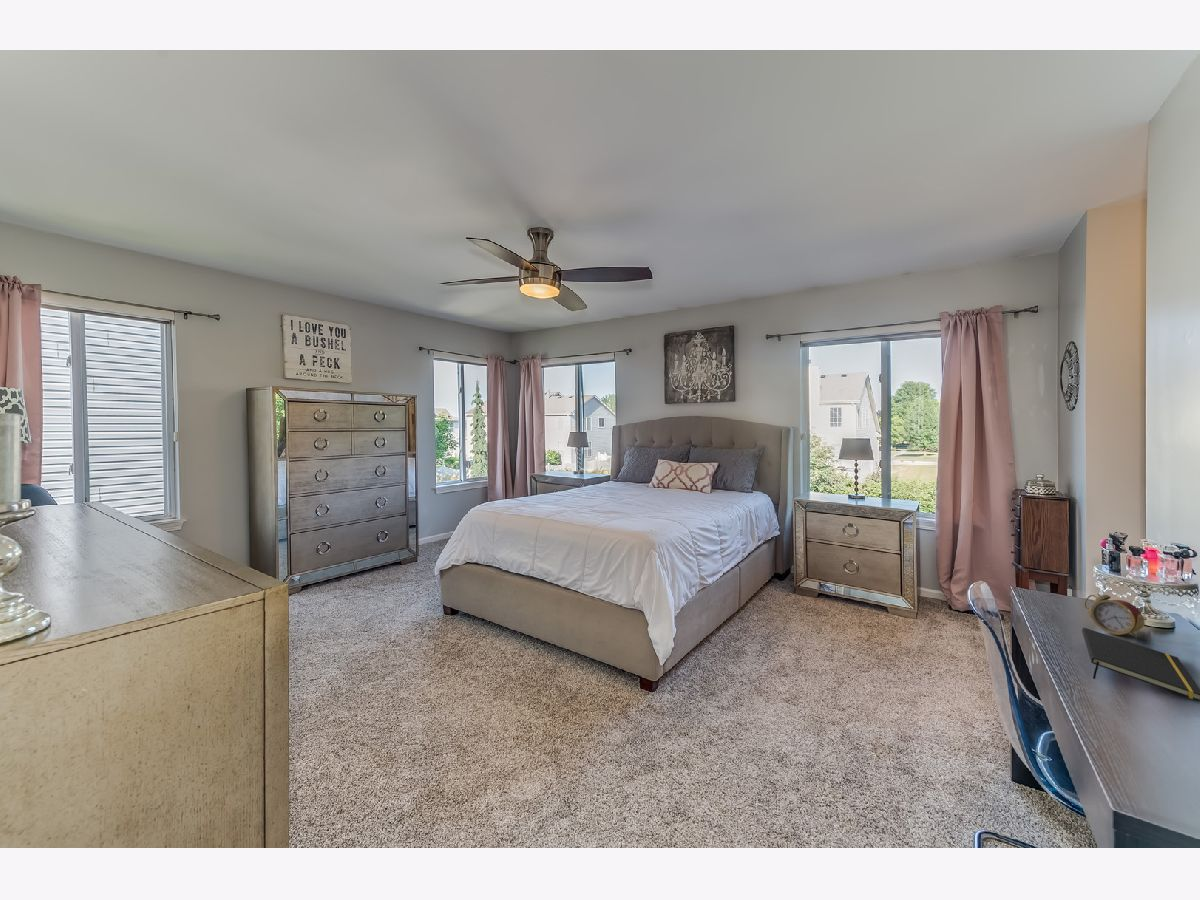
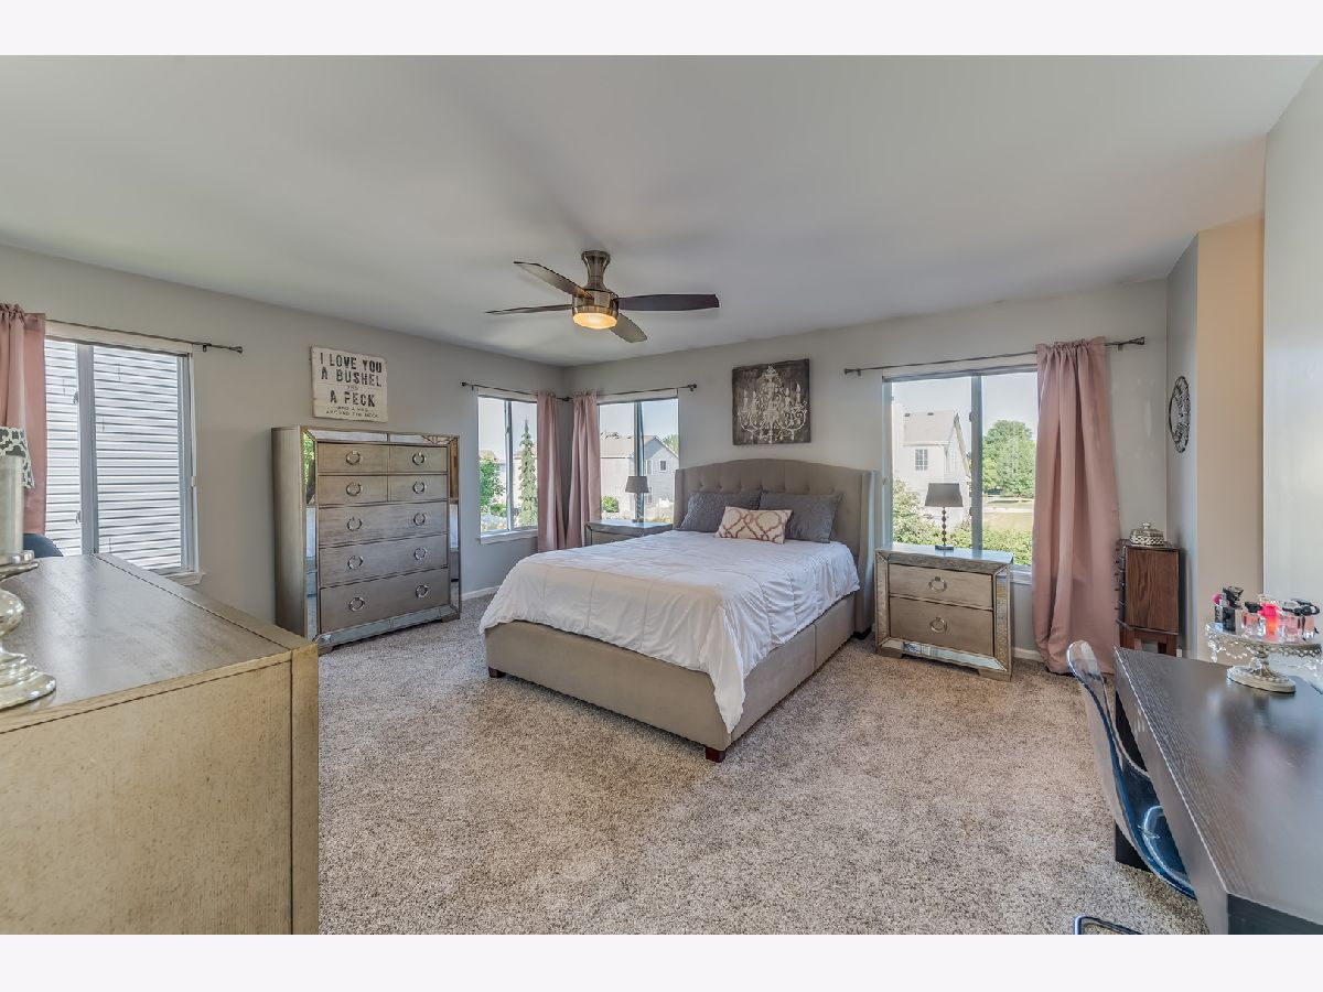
- alarm clock (1113, 614)
- notepad (1135, 660)
